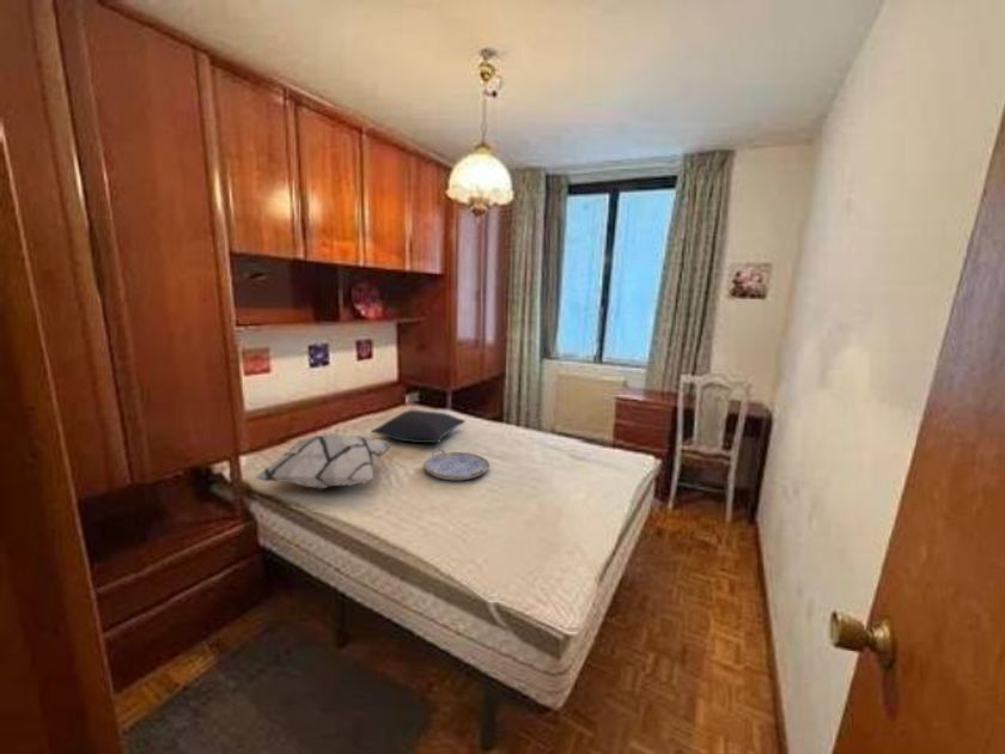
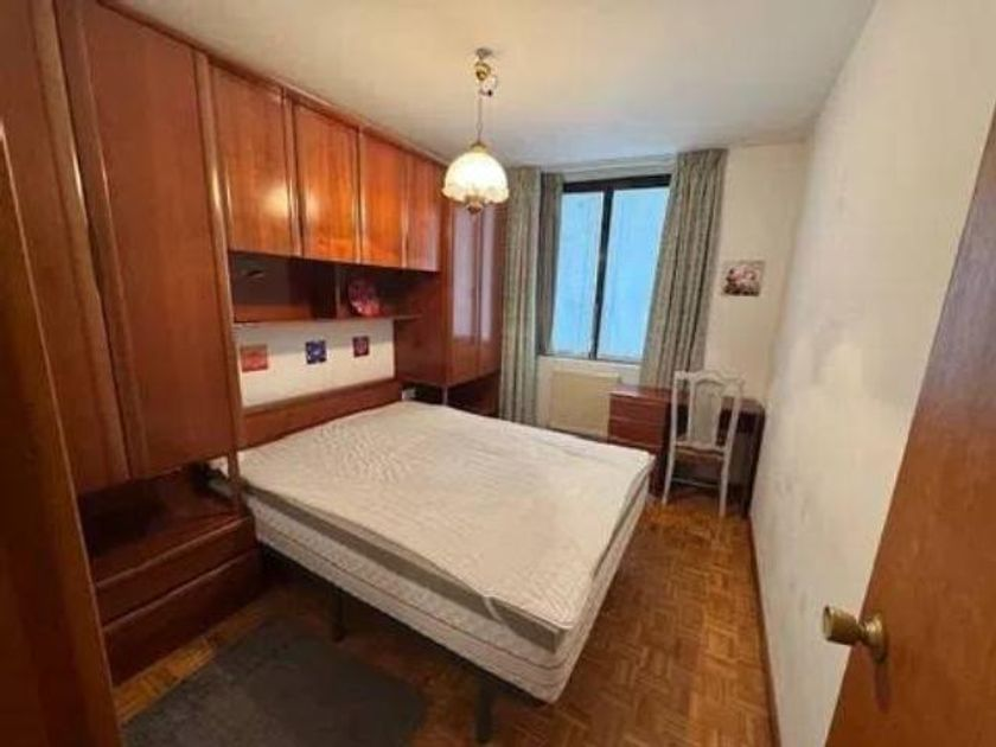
- pillow (420, 426)
- decorative pillow (330, 458)
- serving tray (456, 464)
